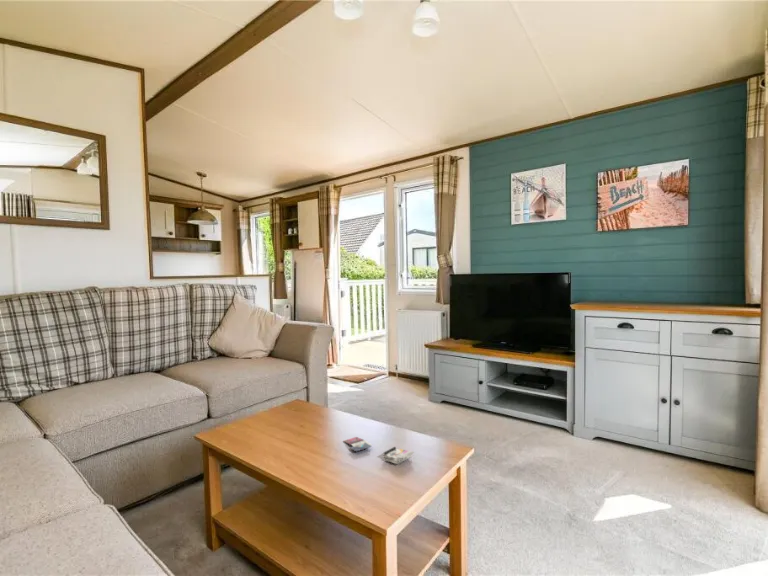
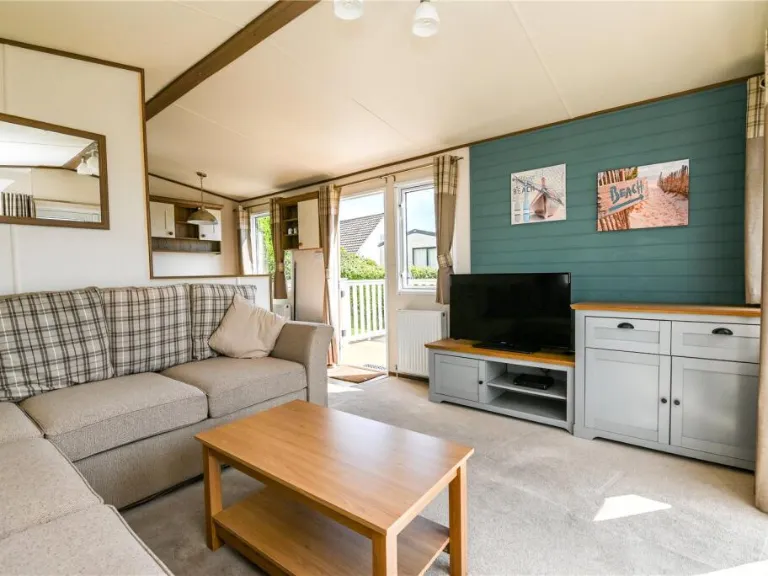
- magazine (371, 446)
